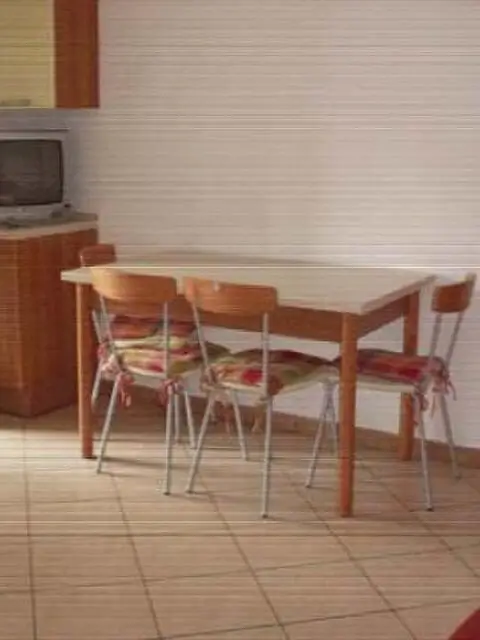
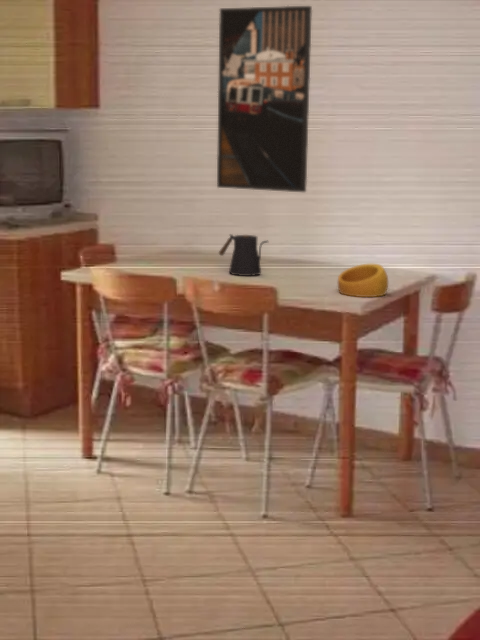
+ kettle (243, 254)
+ ring (363, 279)
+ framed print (262, 99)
